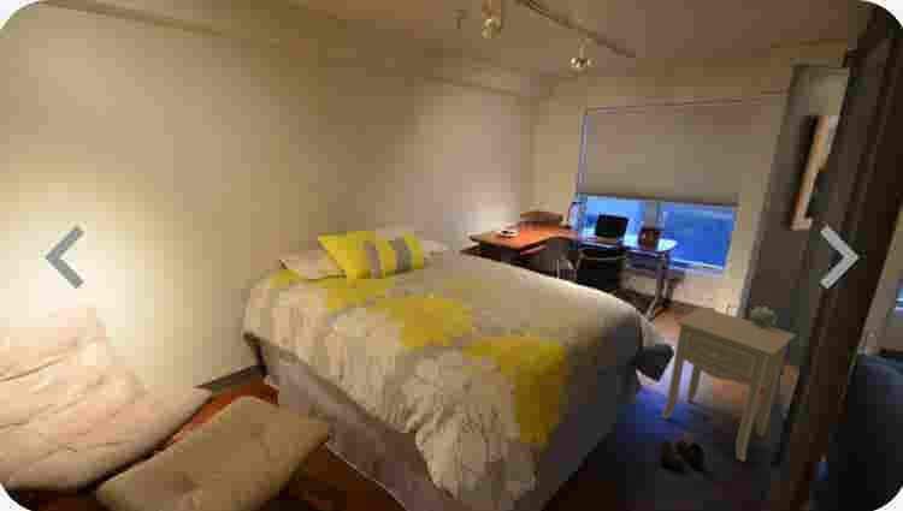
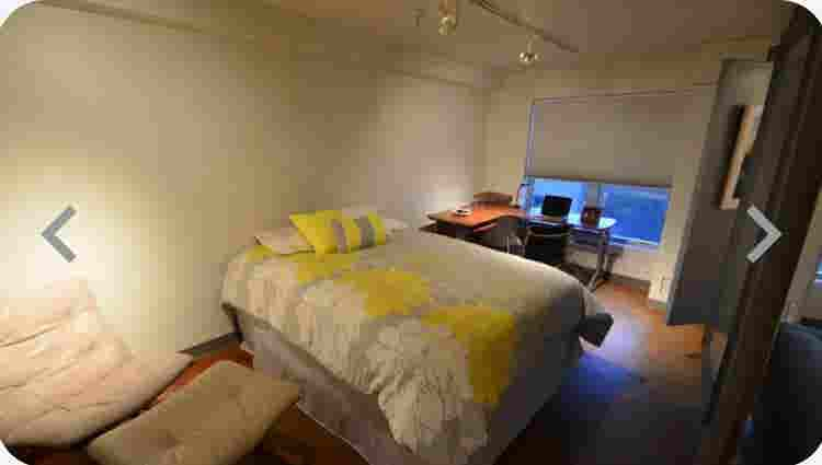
- nightstand (721, 379)
- succulent plant (763, 316)
- boots (678, 450)
